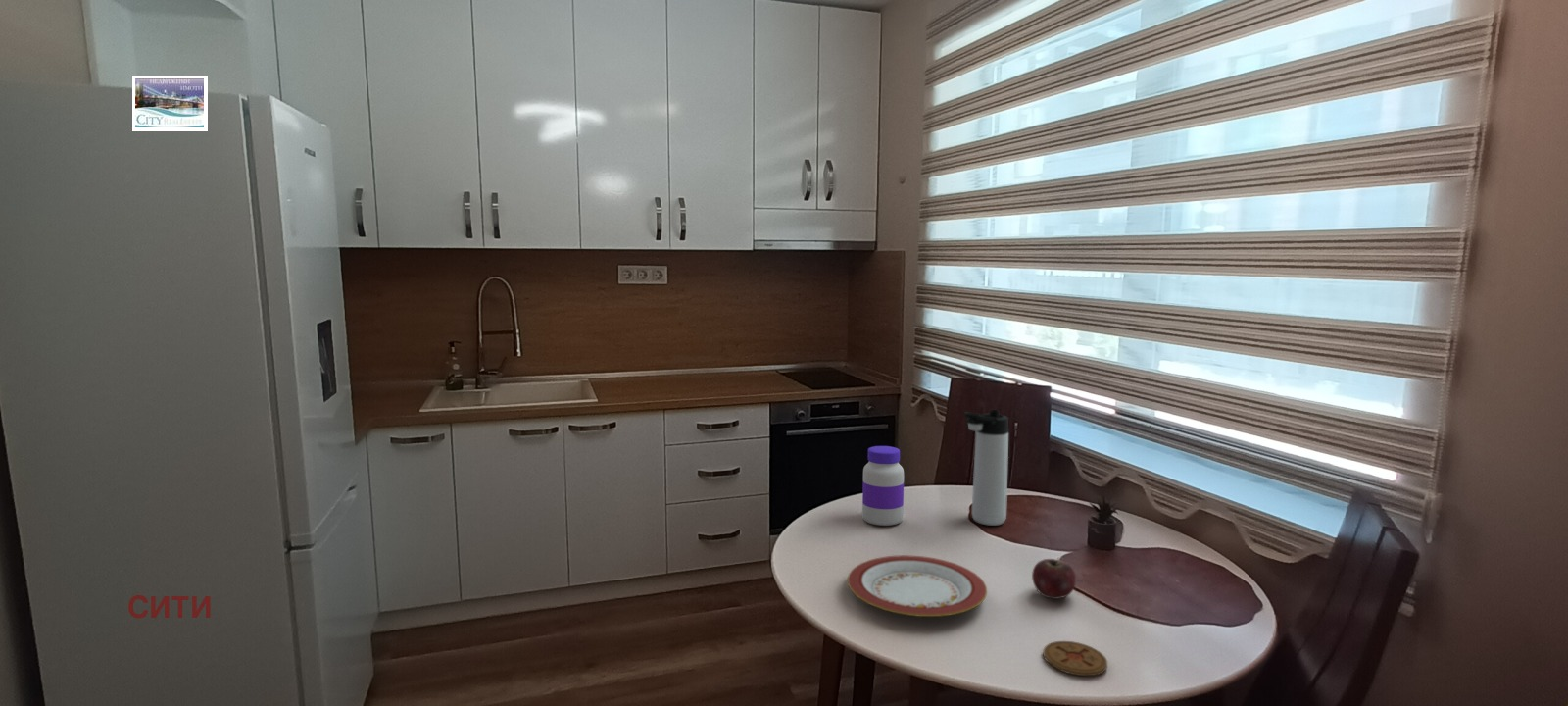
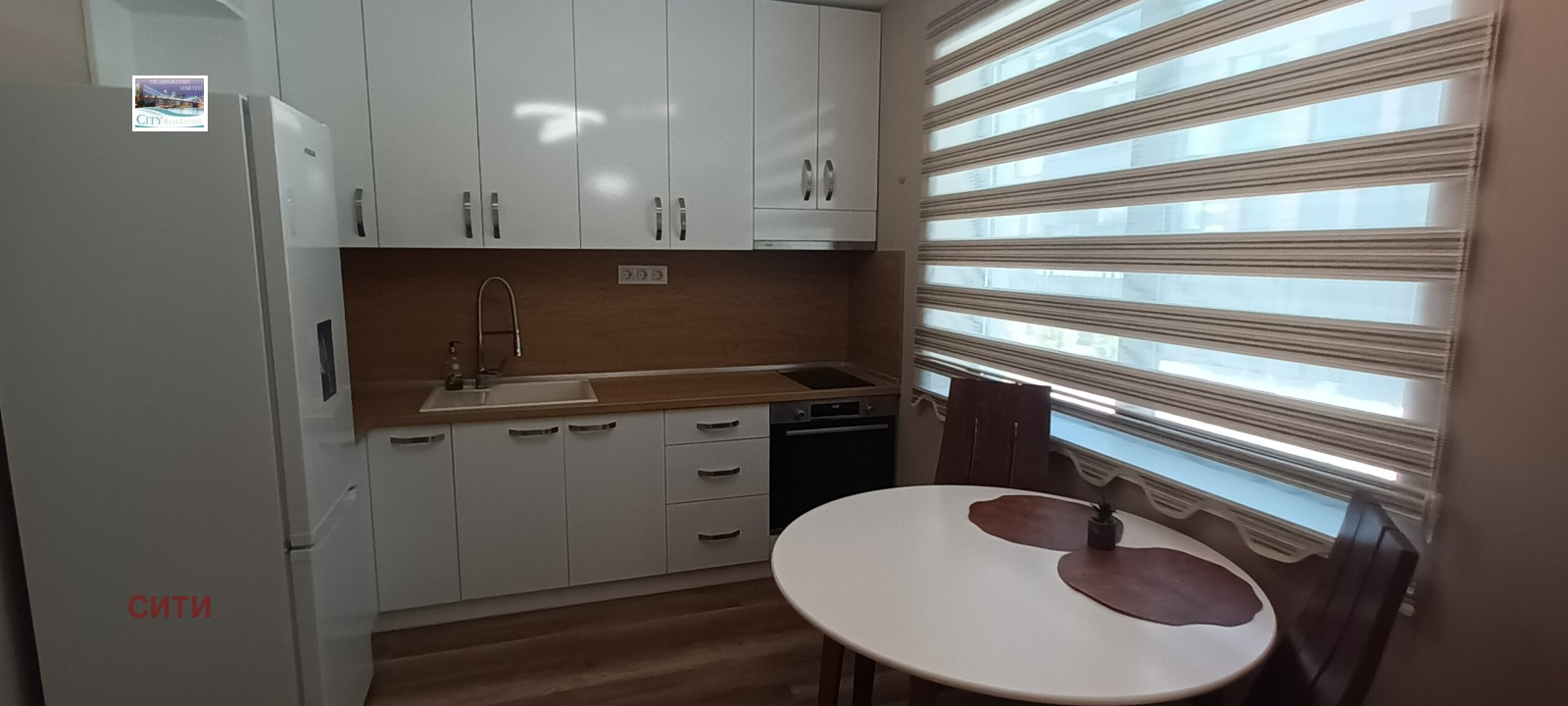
- apple (1054, 576)
- coaster (1074, 657)
- jar (883, 484)
- plate (915, 587)
- thermos bottle (984, 467)
